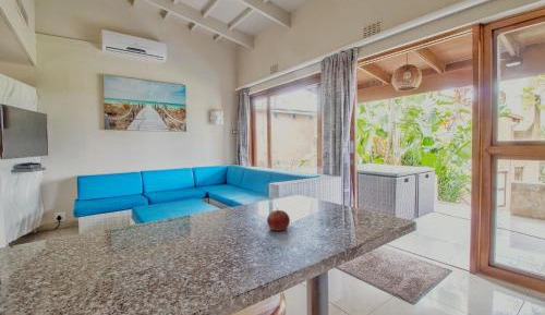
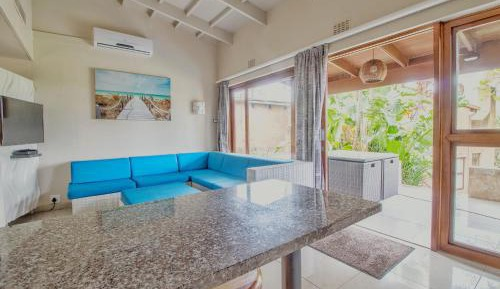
- apple (278, 218)
